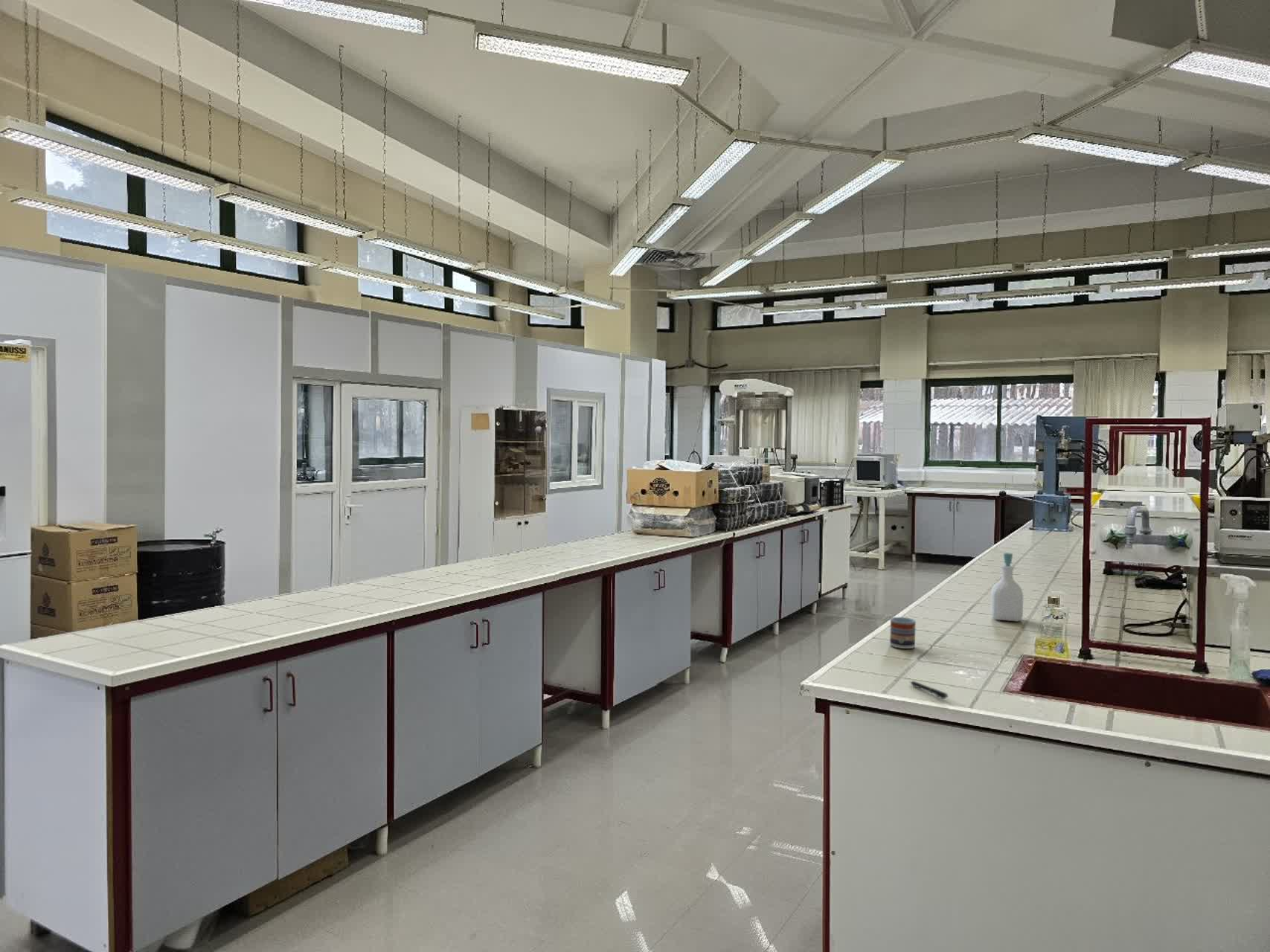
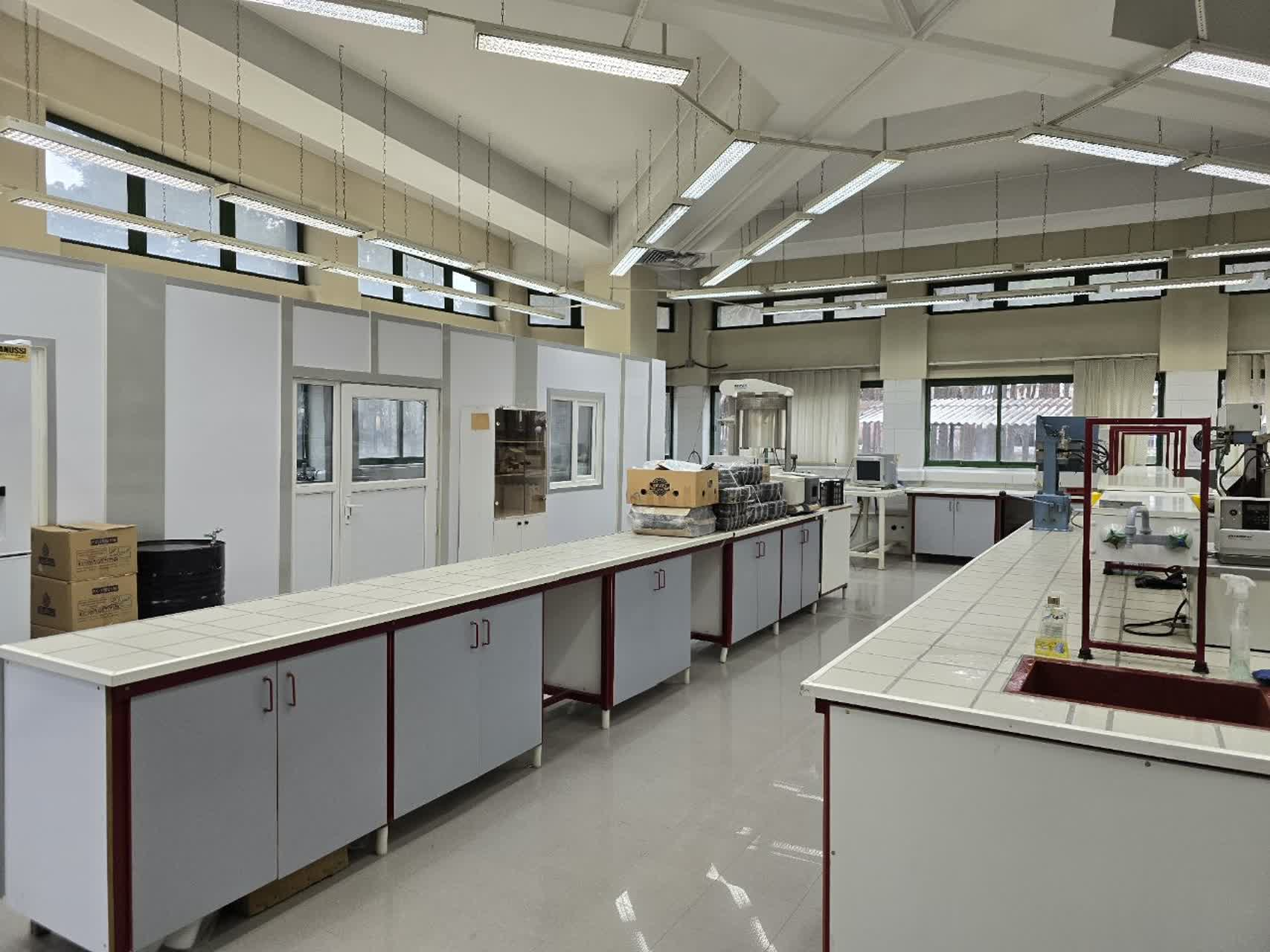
- cup (900, 631)
- pen (927, 688)
- soap bottle (1007, 585)
